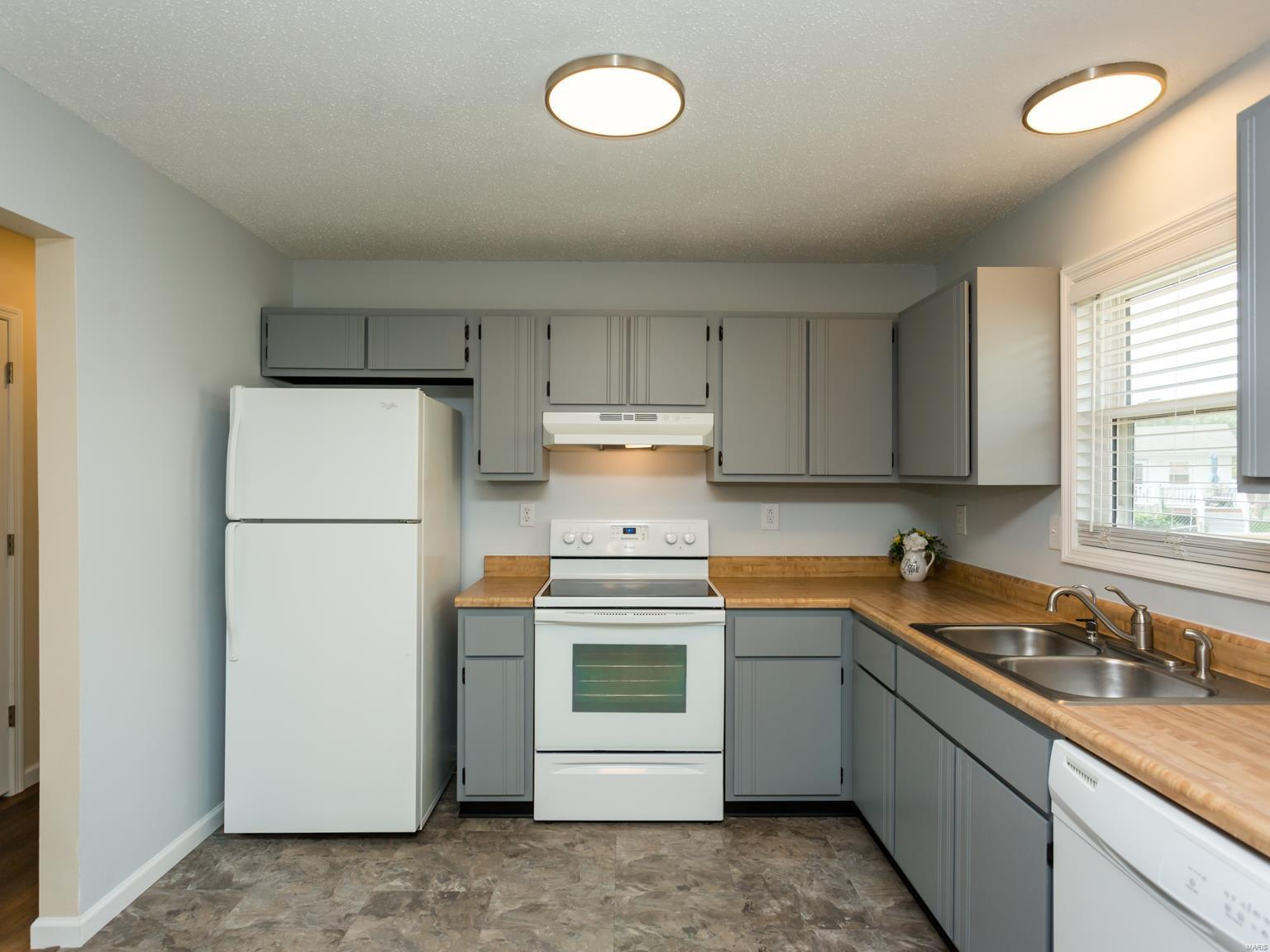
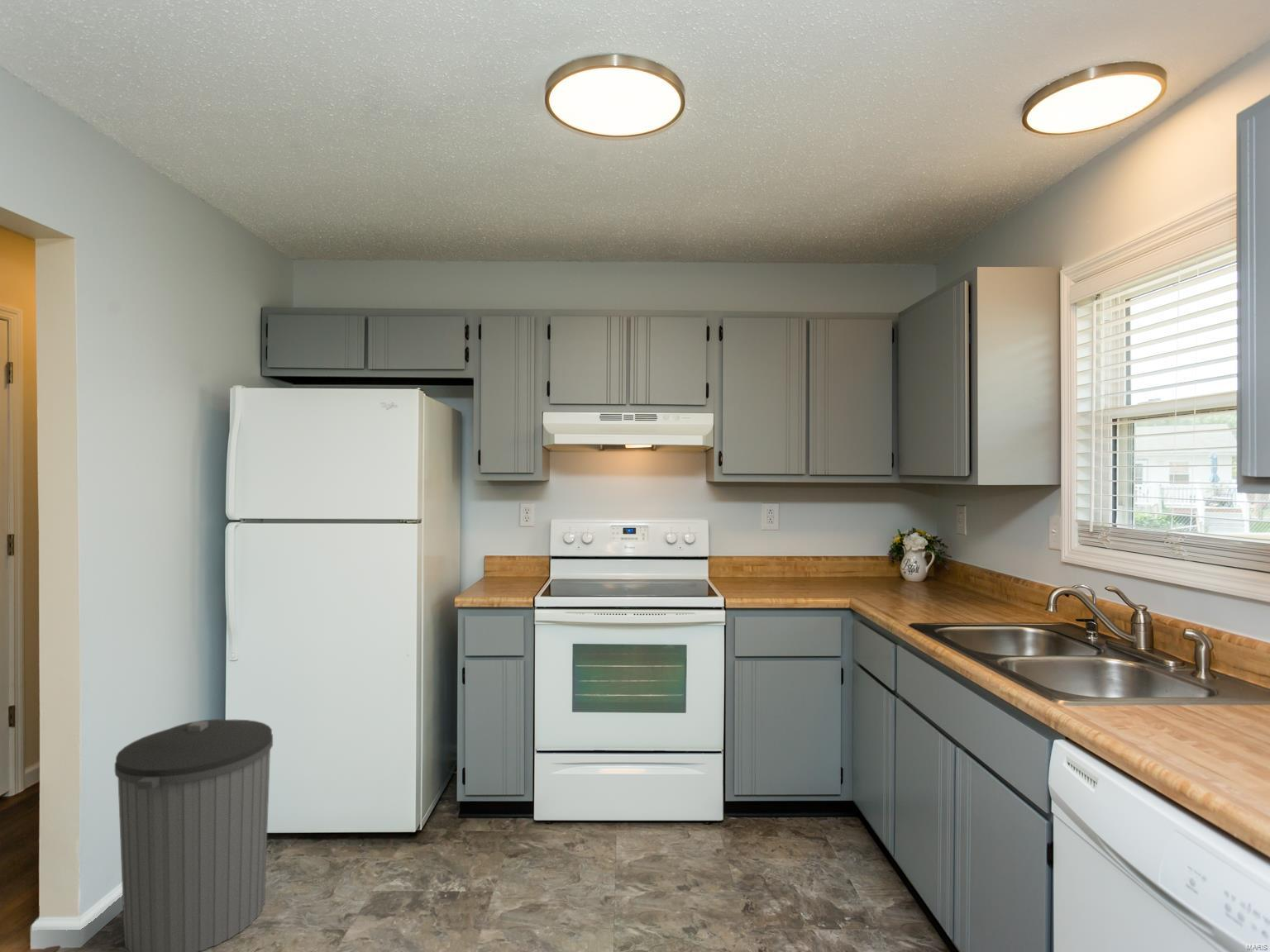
+ trash can (198, 820)
